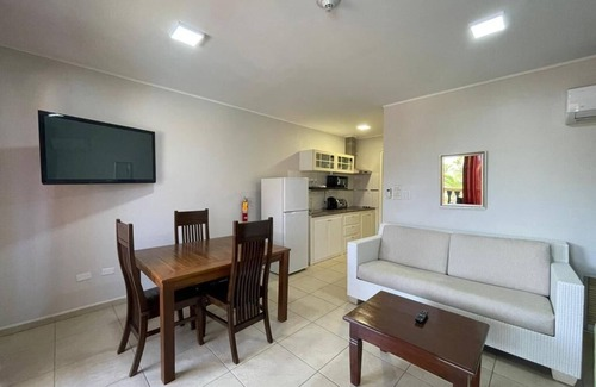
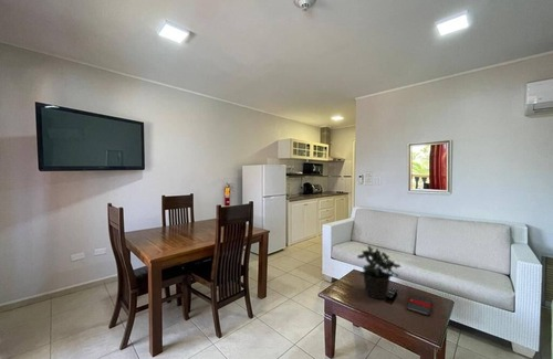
+ potted plant (374, 270)
+ book (419, 304)
